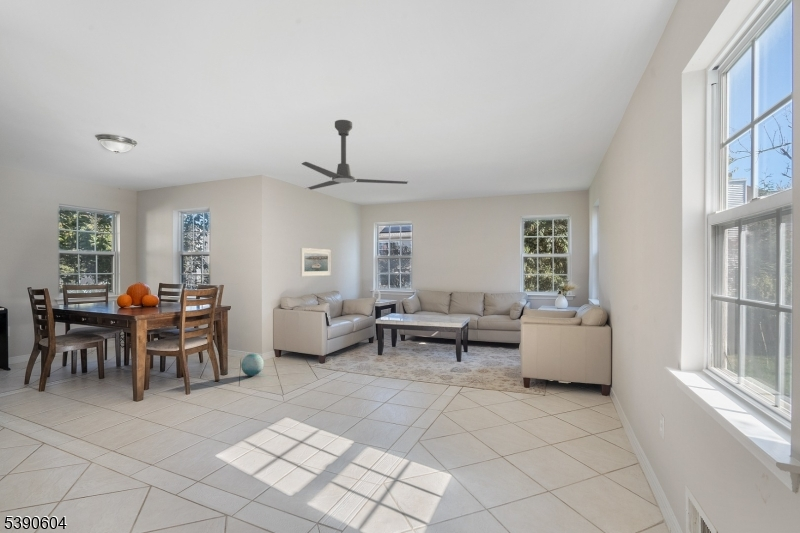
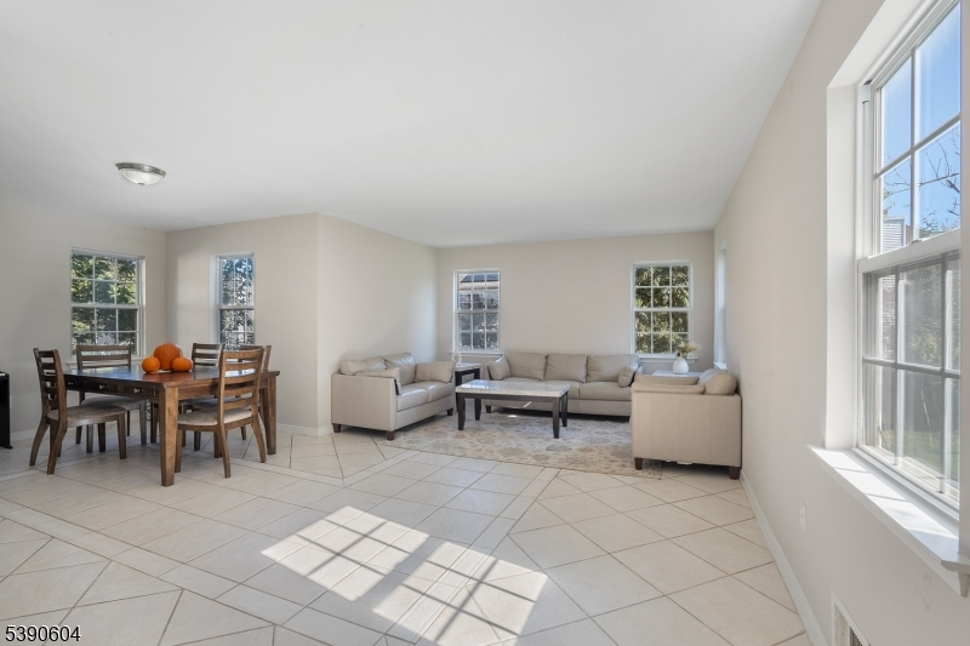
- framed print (316, 262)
- ball (252, 364)
- ceiling fan (345, 152)
